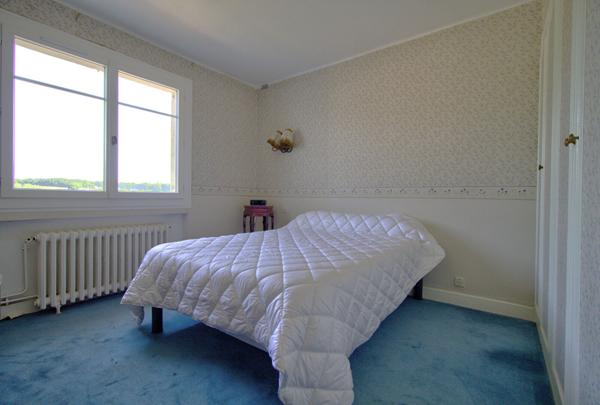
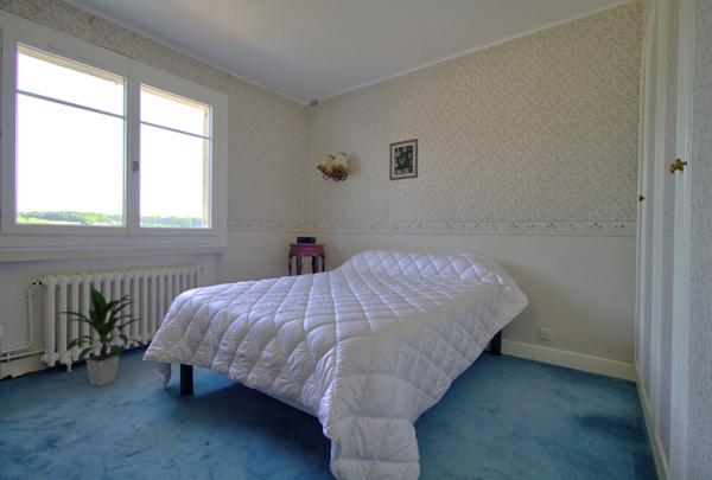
+ indoor plant (107, 334)
+ wall art (403, 160)
